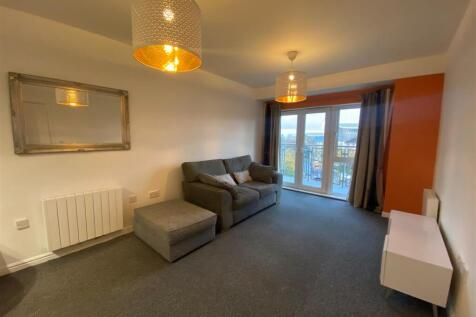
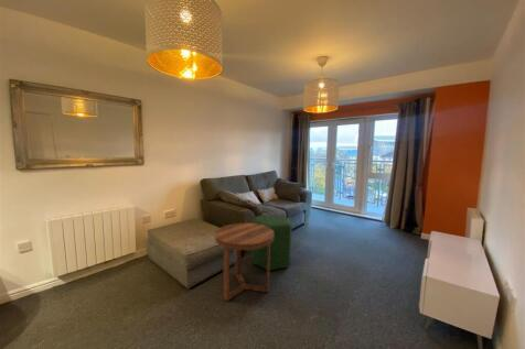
+ ottoman (272, 241)
+ side table (240, 260)
